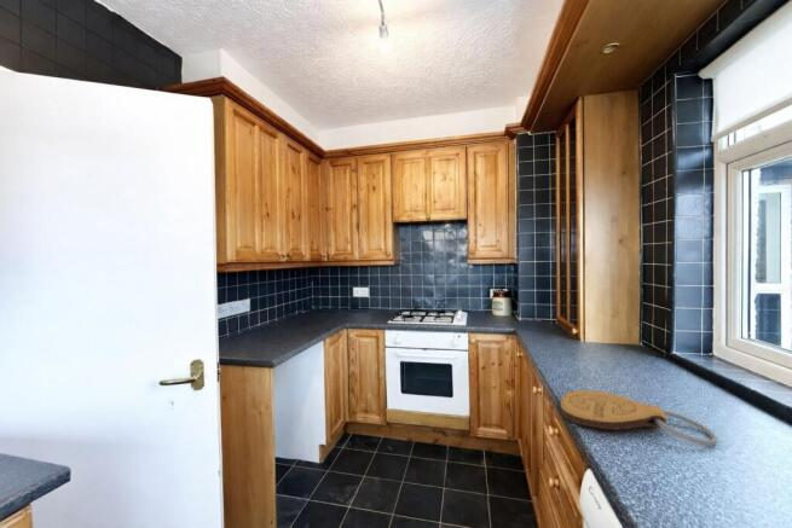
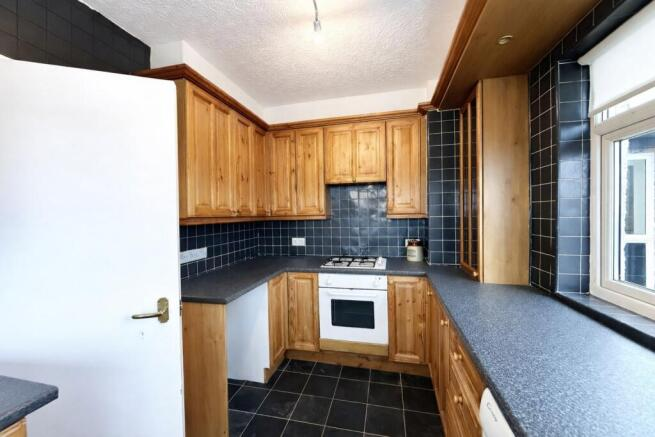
- key chain (630, 412)
